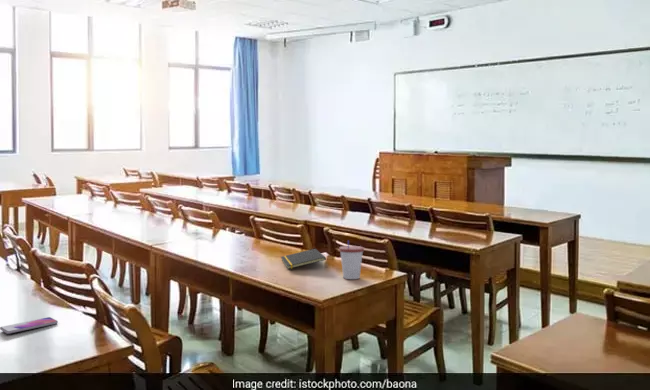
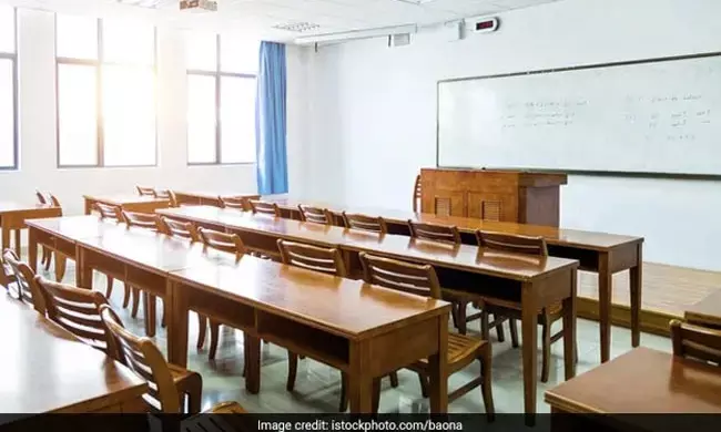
- notepad (302, 258)
- cup (351, 258)
- smartphone (29, 325)
